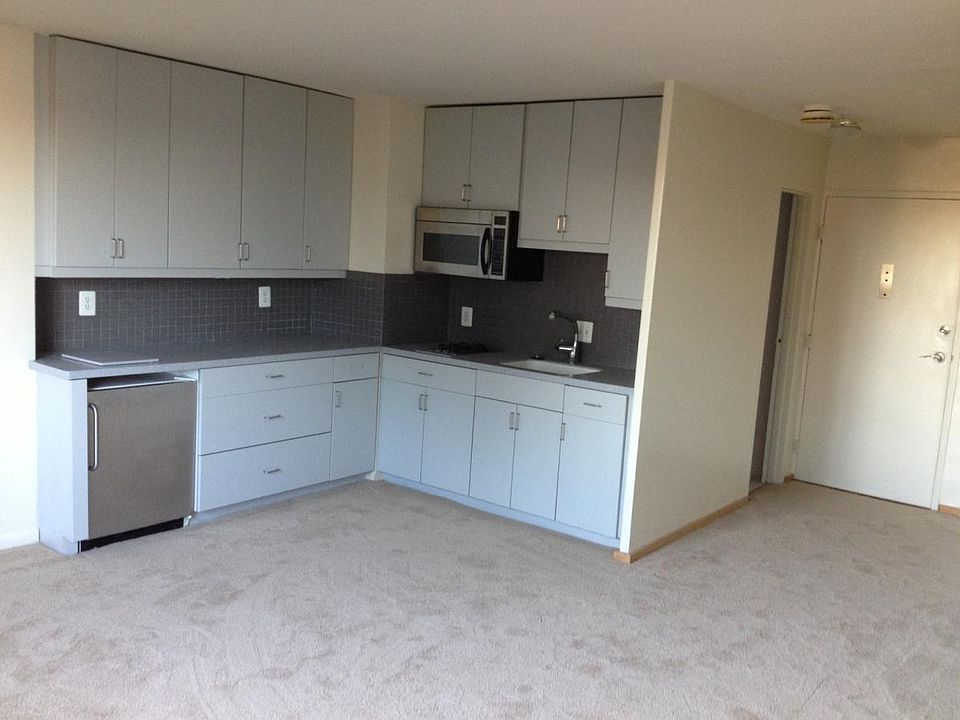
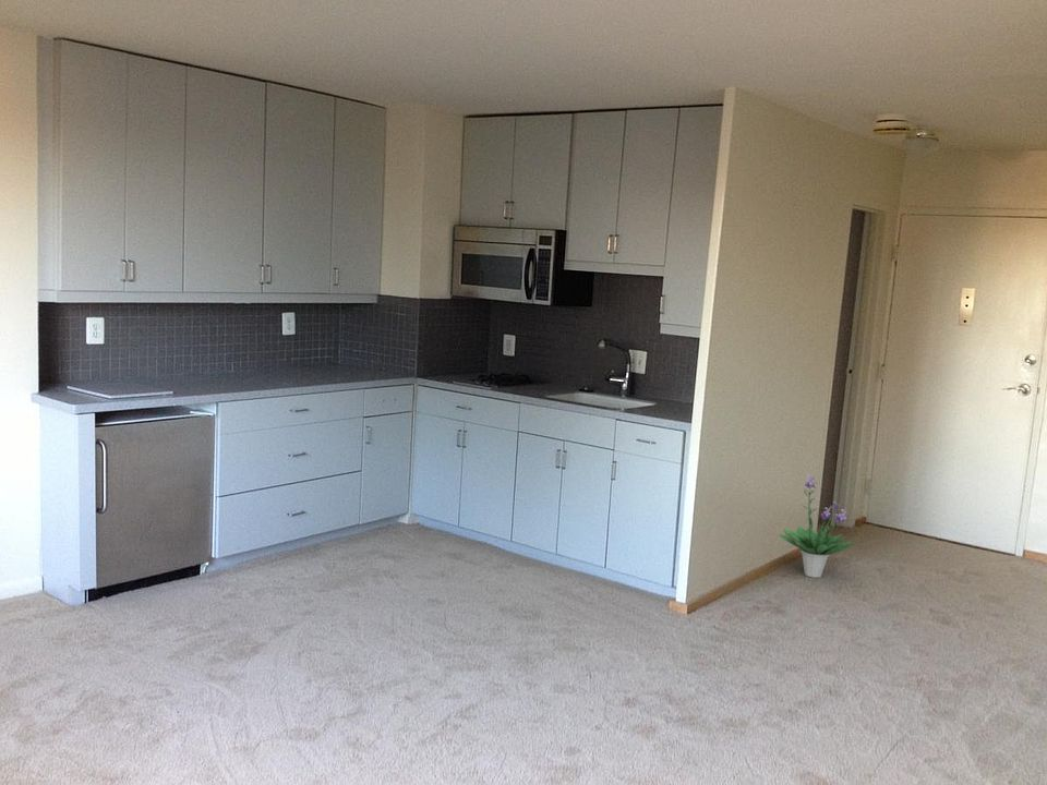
+ potted plant (820, 528)
